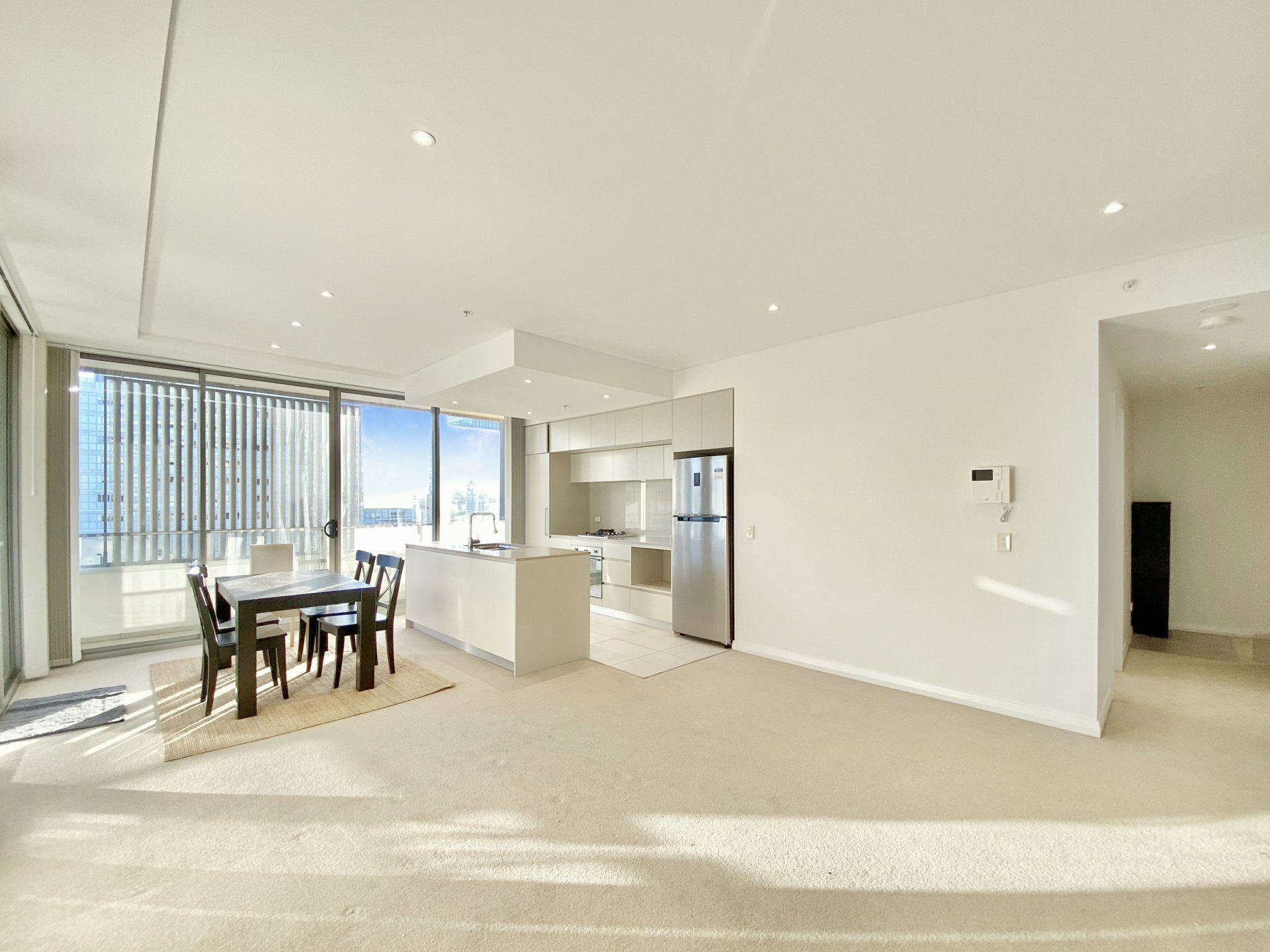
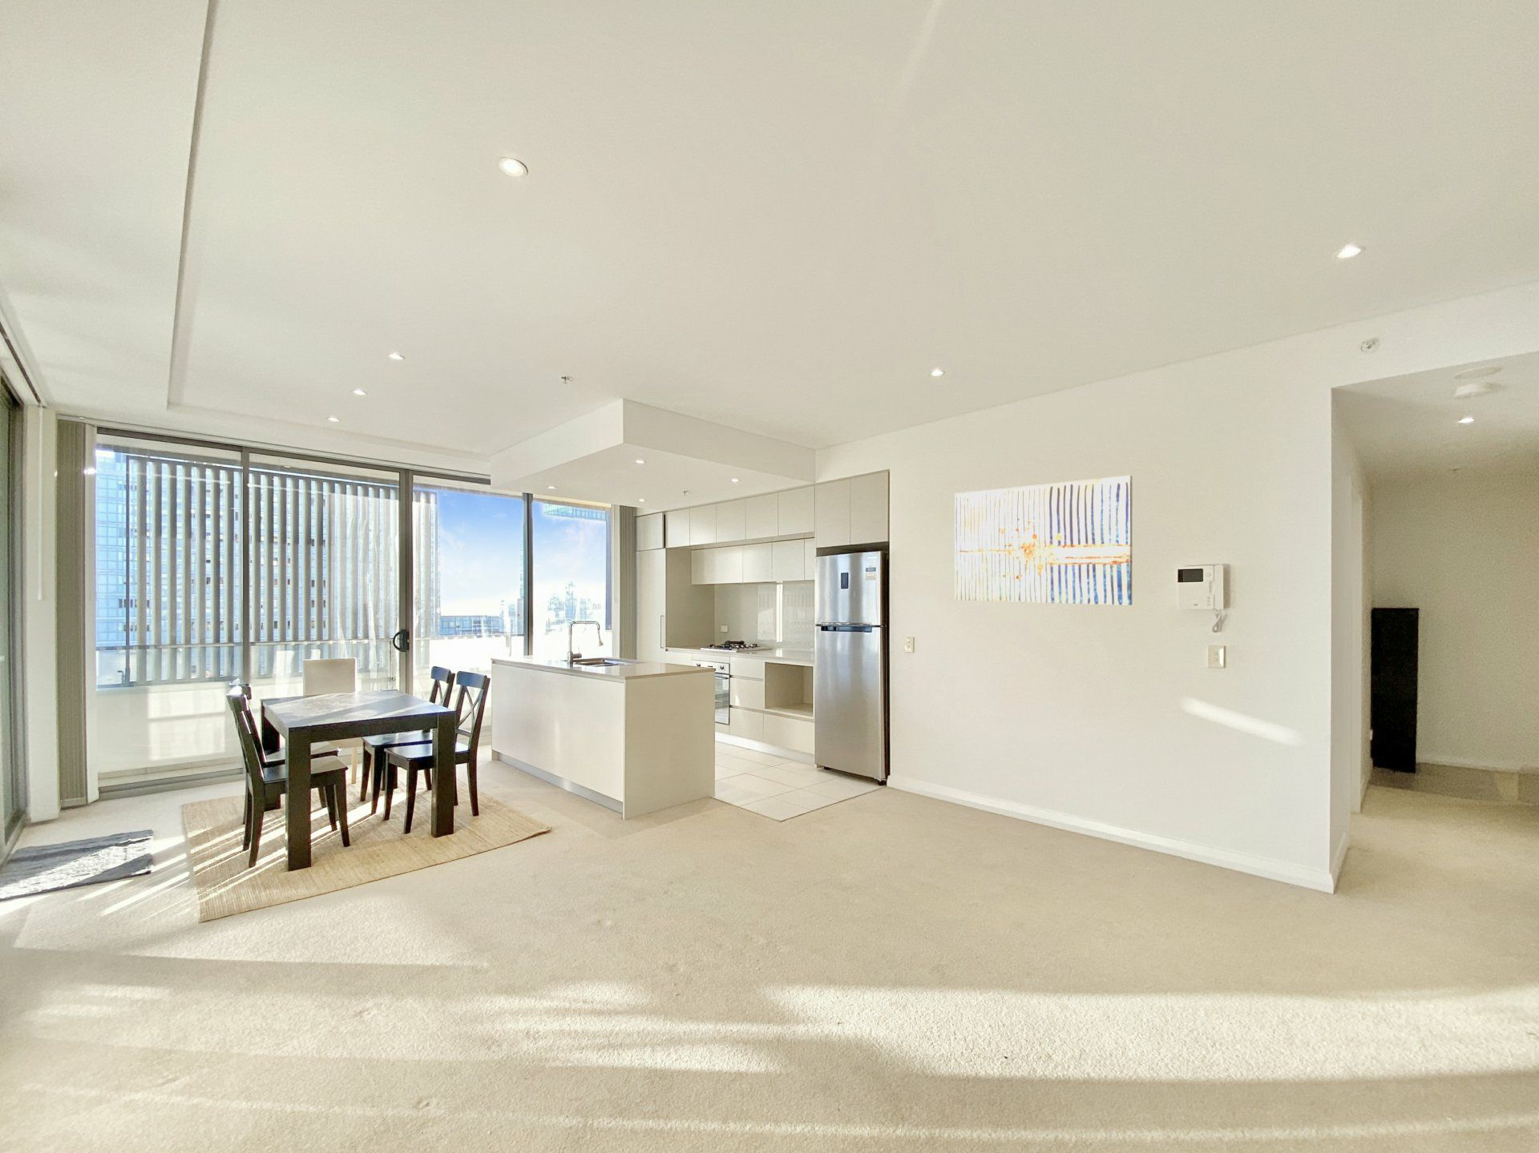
+ wall art (1034, 544)
